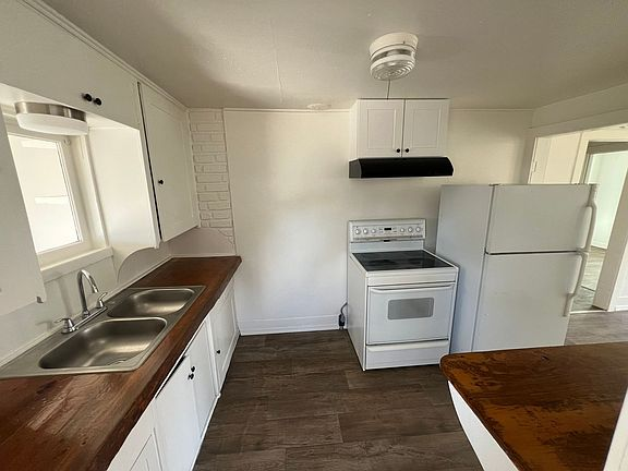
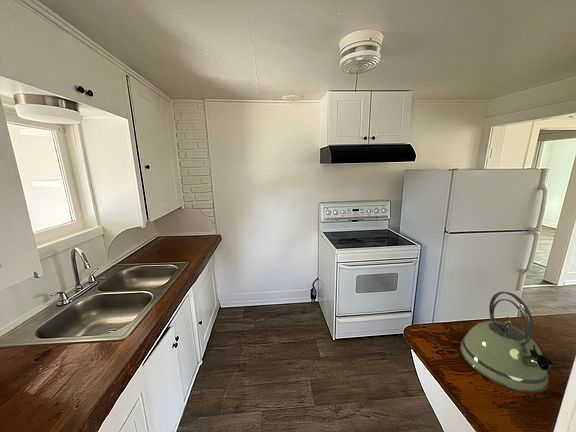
+ kettle (510, 332)
